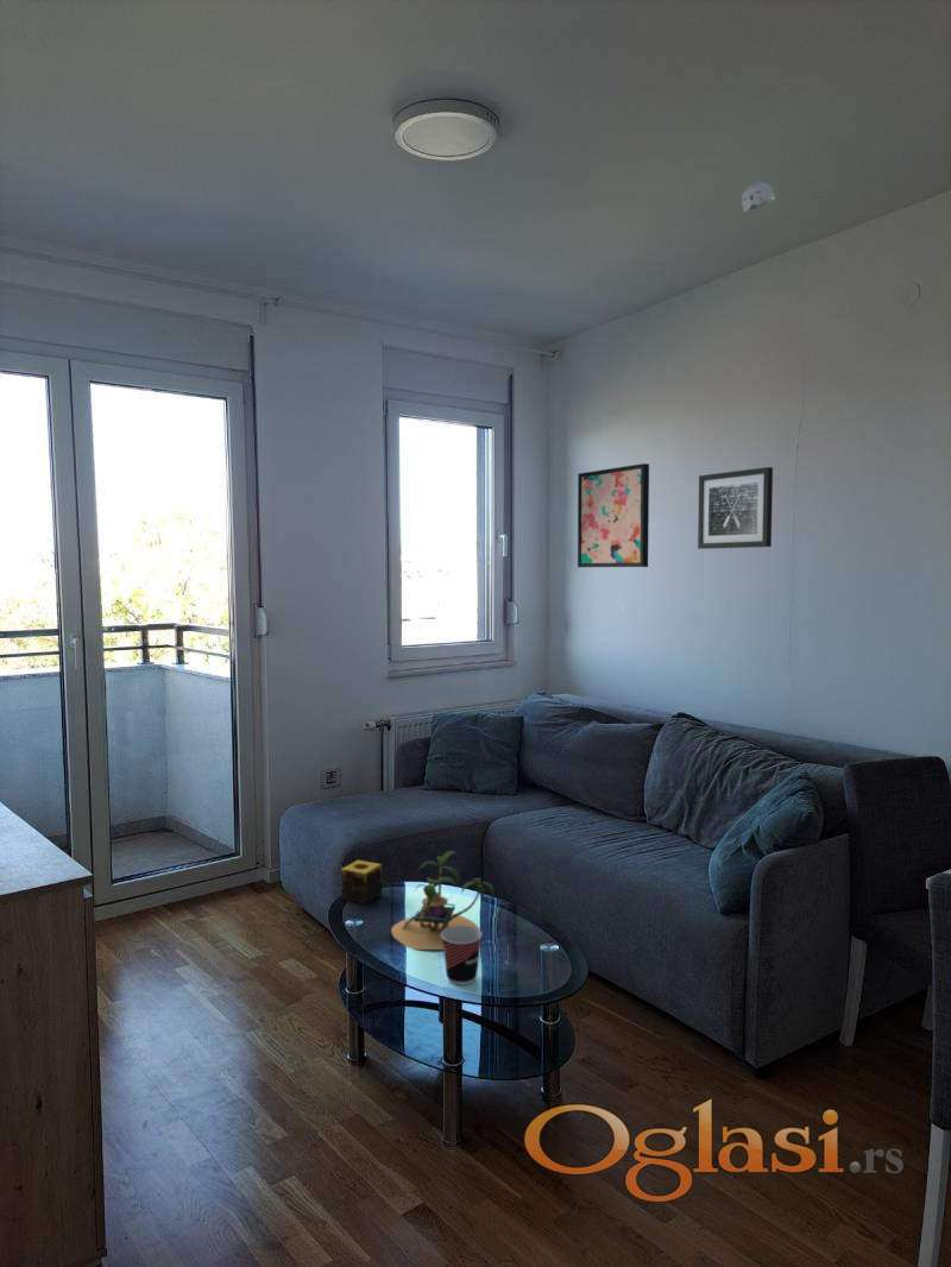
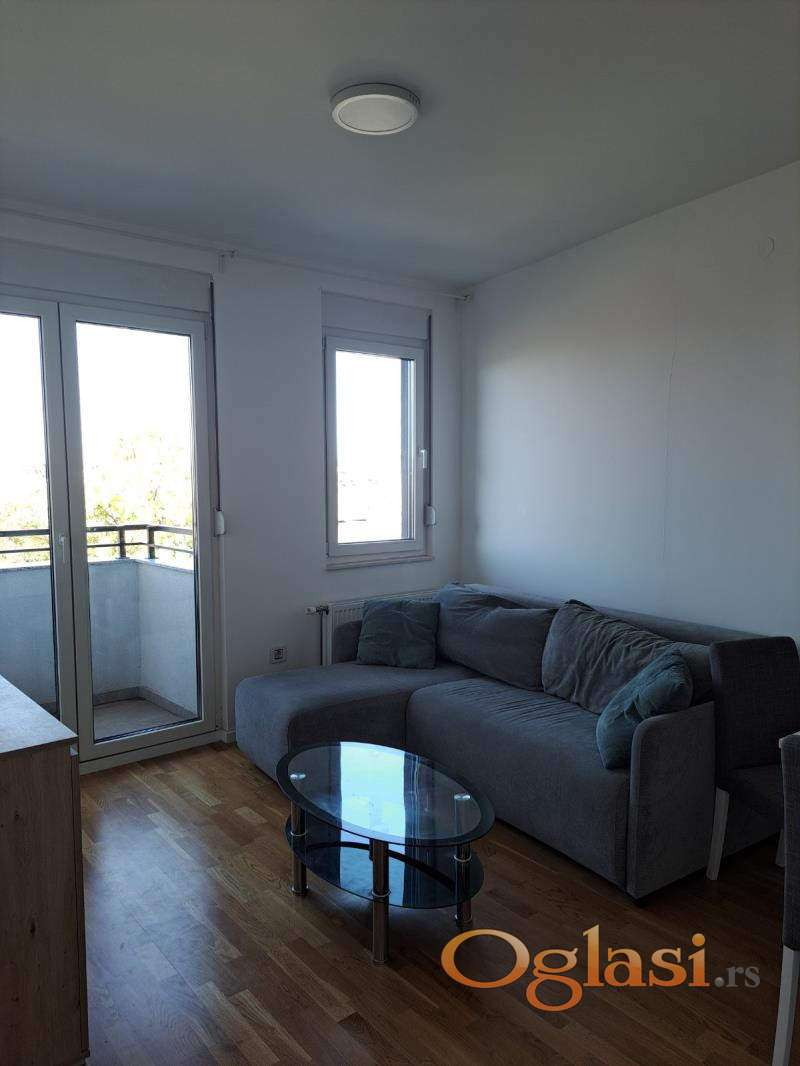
- plant (445, 897)
- wall art (733, 510)
- wall art (611, 518)
- candle (361, 881)
- cup (461, 956)
- smoke detector (758, 198)
